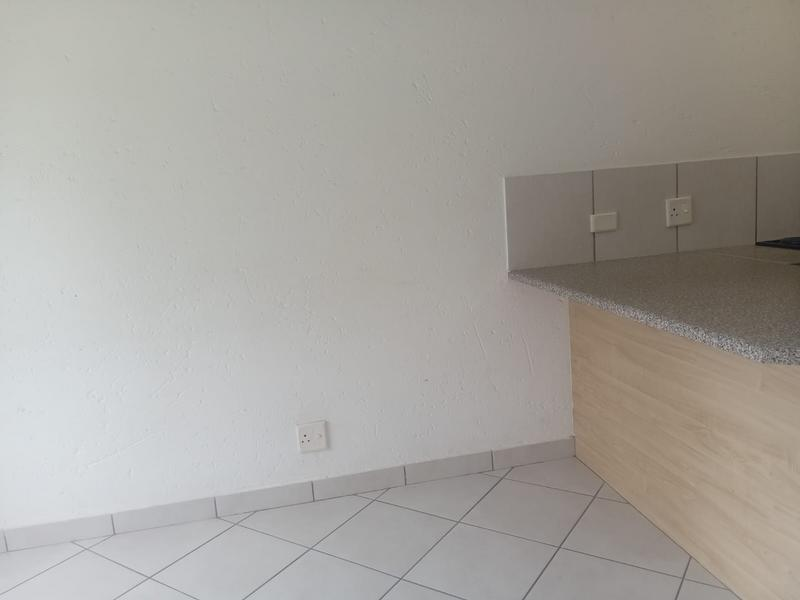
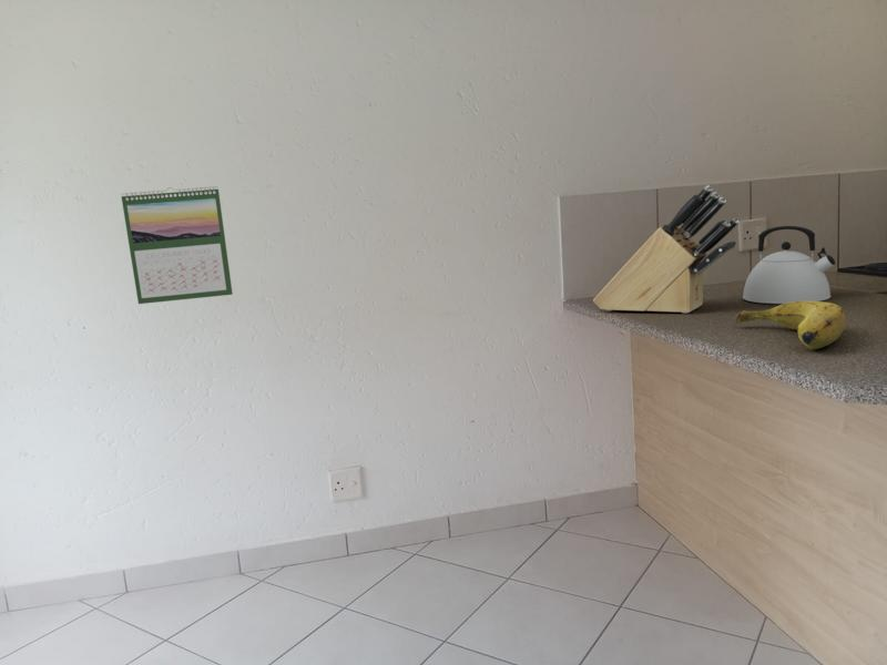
+ kettle (787, 262)
+ knife block (663, 249)
+ banana (786, 321)
+ calendar (177, 244)
